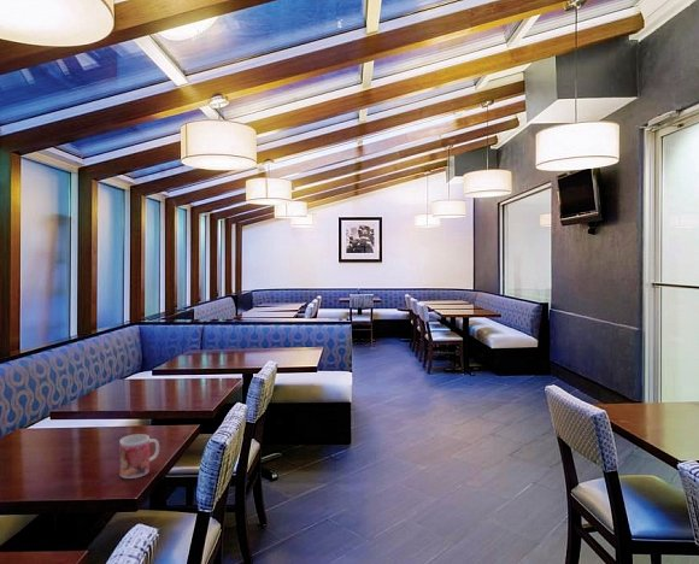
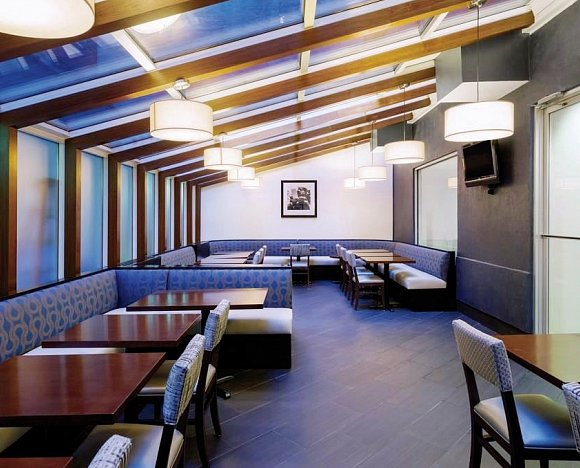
- mug (141, 453)
